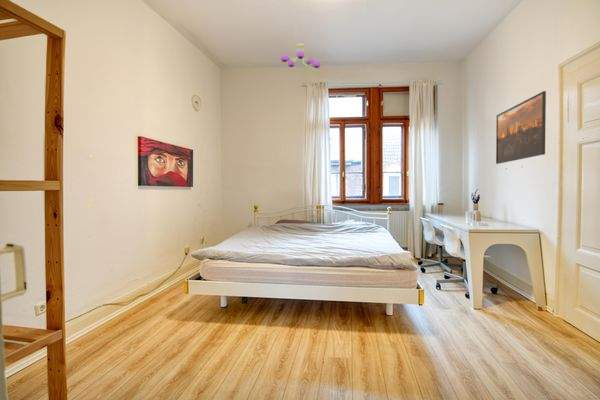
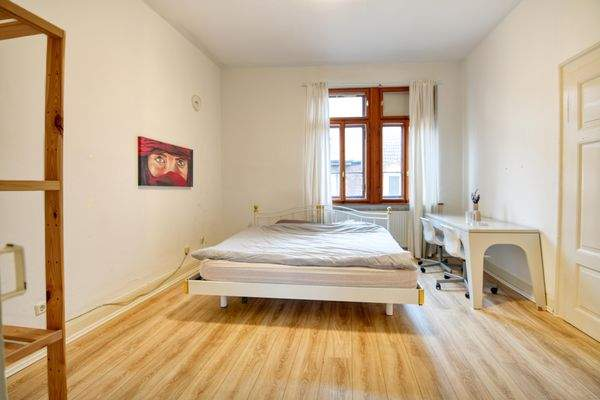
- ceiling light fixture (300, 56)
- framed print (517, 132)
